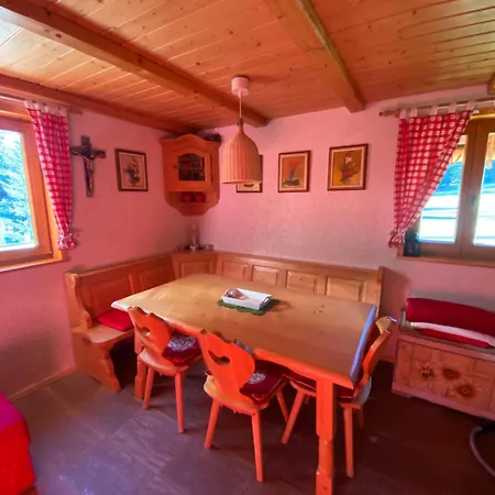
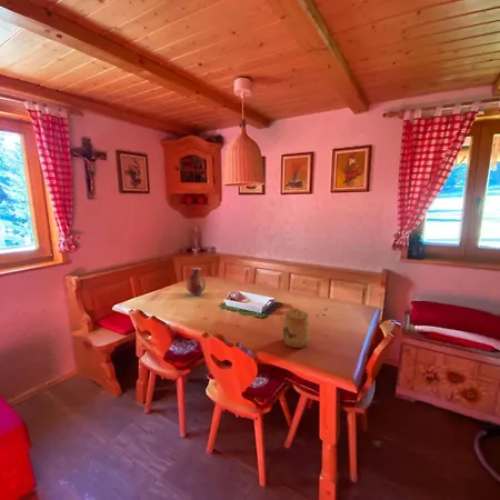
+ vase (196, 281)
+ jar (296, 324)
